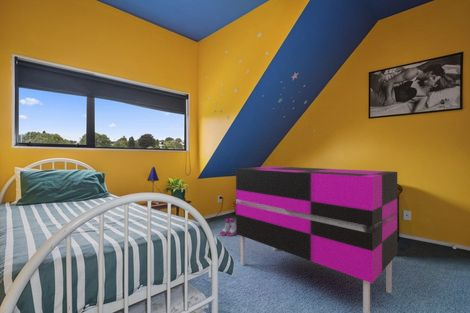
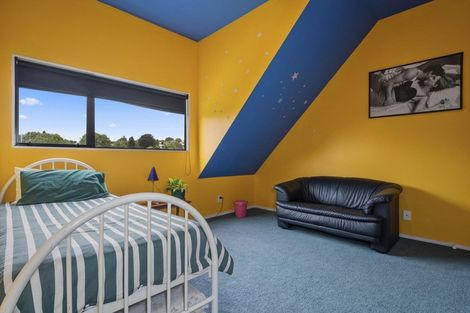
- boots (228, 226)
- dresser (307, 223)
